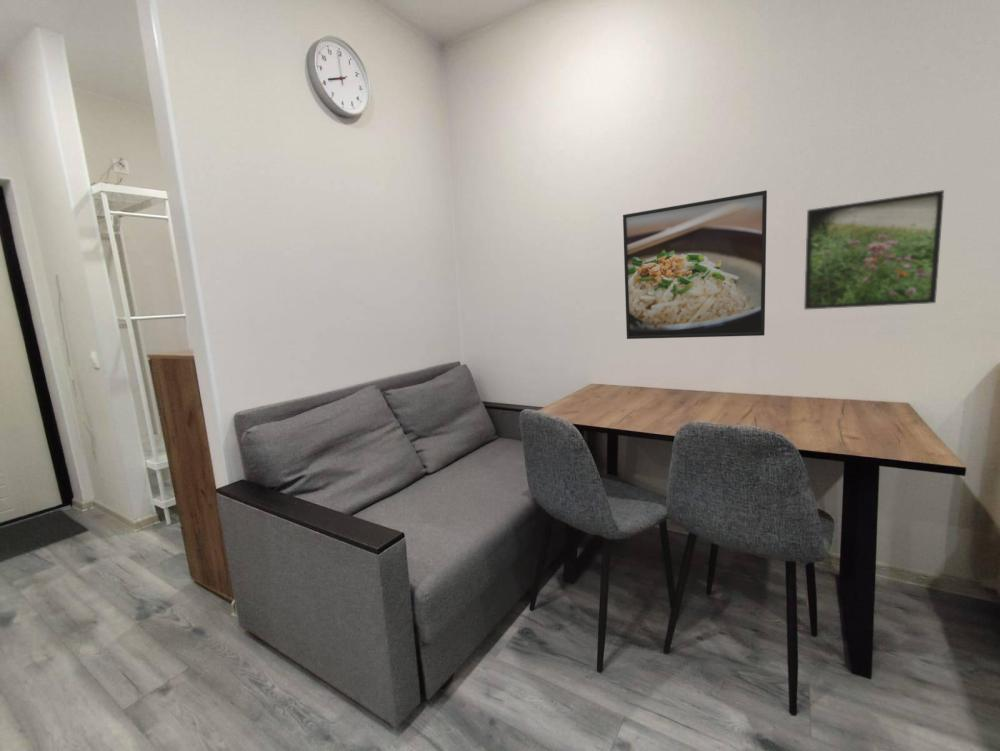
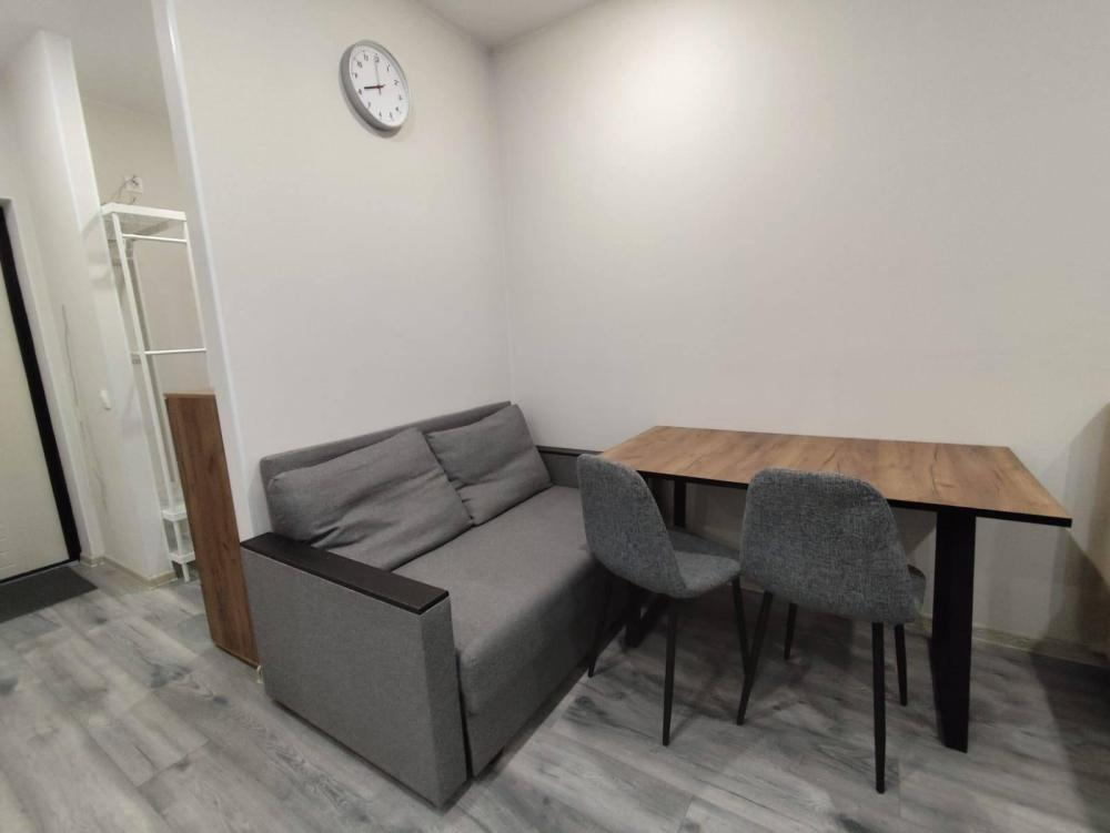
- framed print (868, 254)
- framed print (690, 272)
